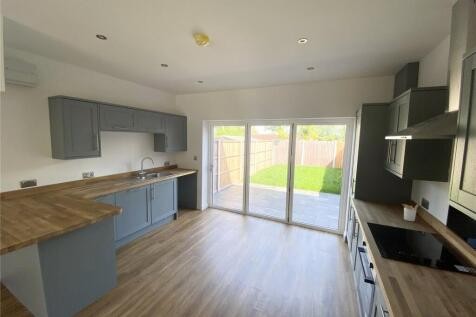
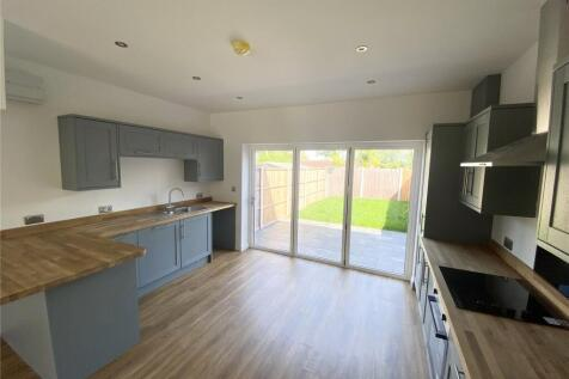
- utensil holder (409, 211)
